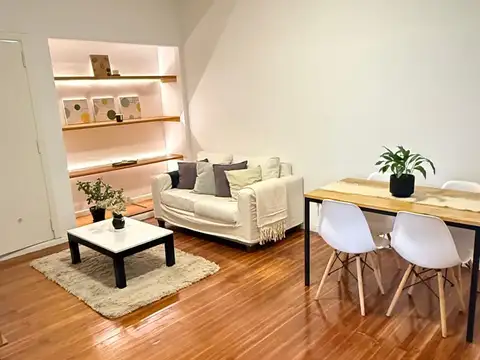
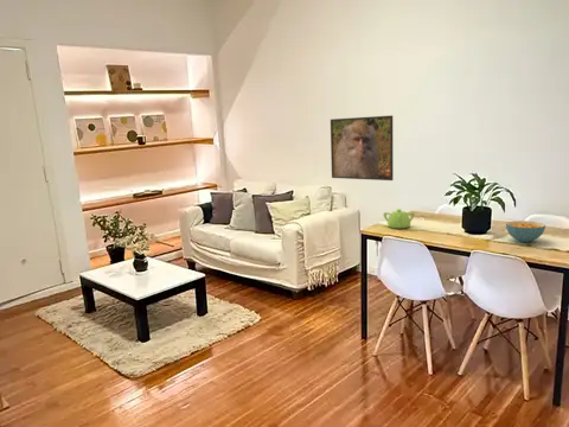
+ teapot (398, 217)
+ cereal bowl (524, 232)
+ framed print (360, 148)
